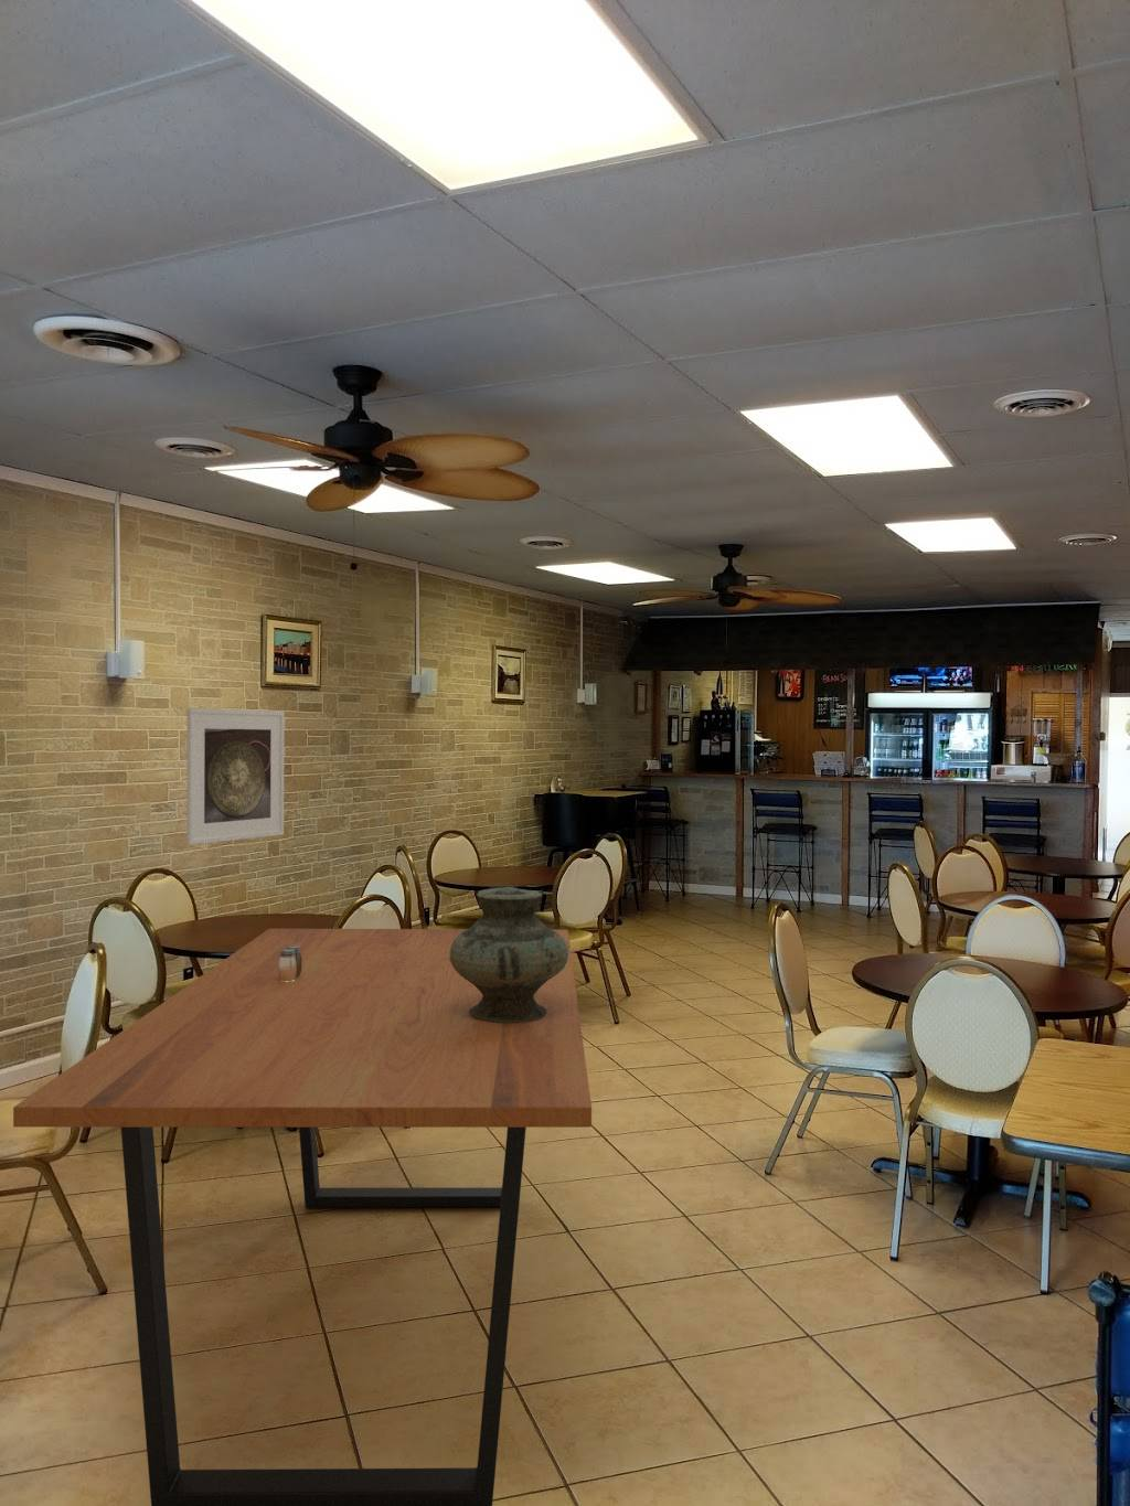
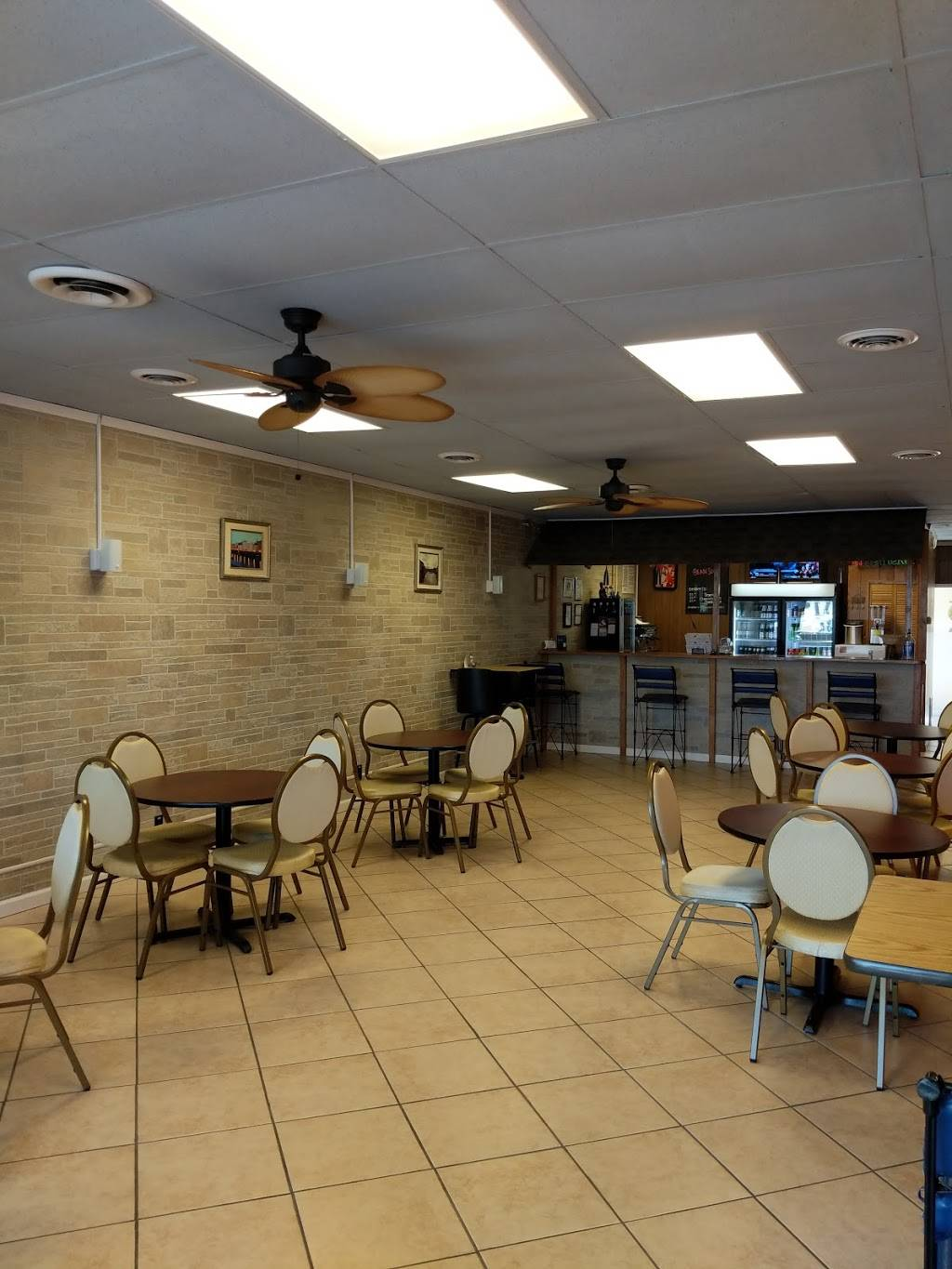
- dining table (379, 1126)
- salt and pepper shaker (291, 962)
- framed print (237, 775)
- vase (509, 949)
